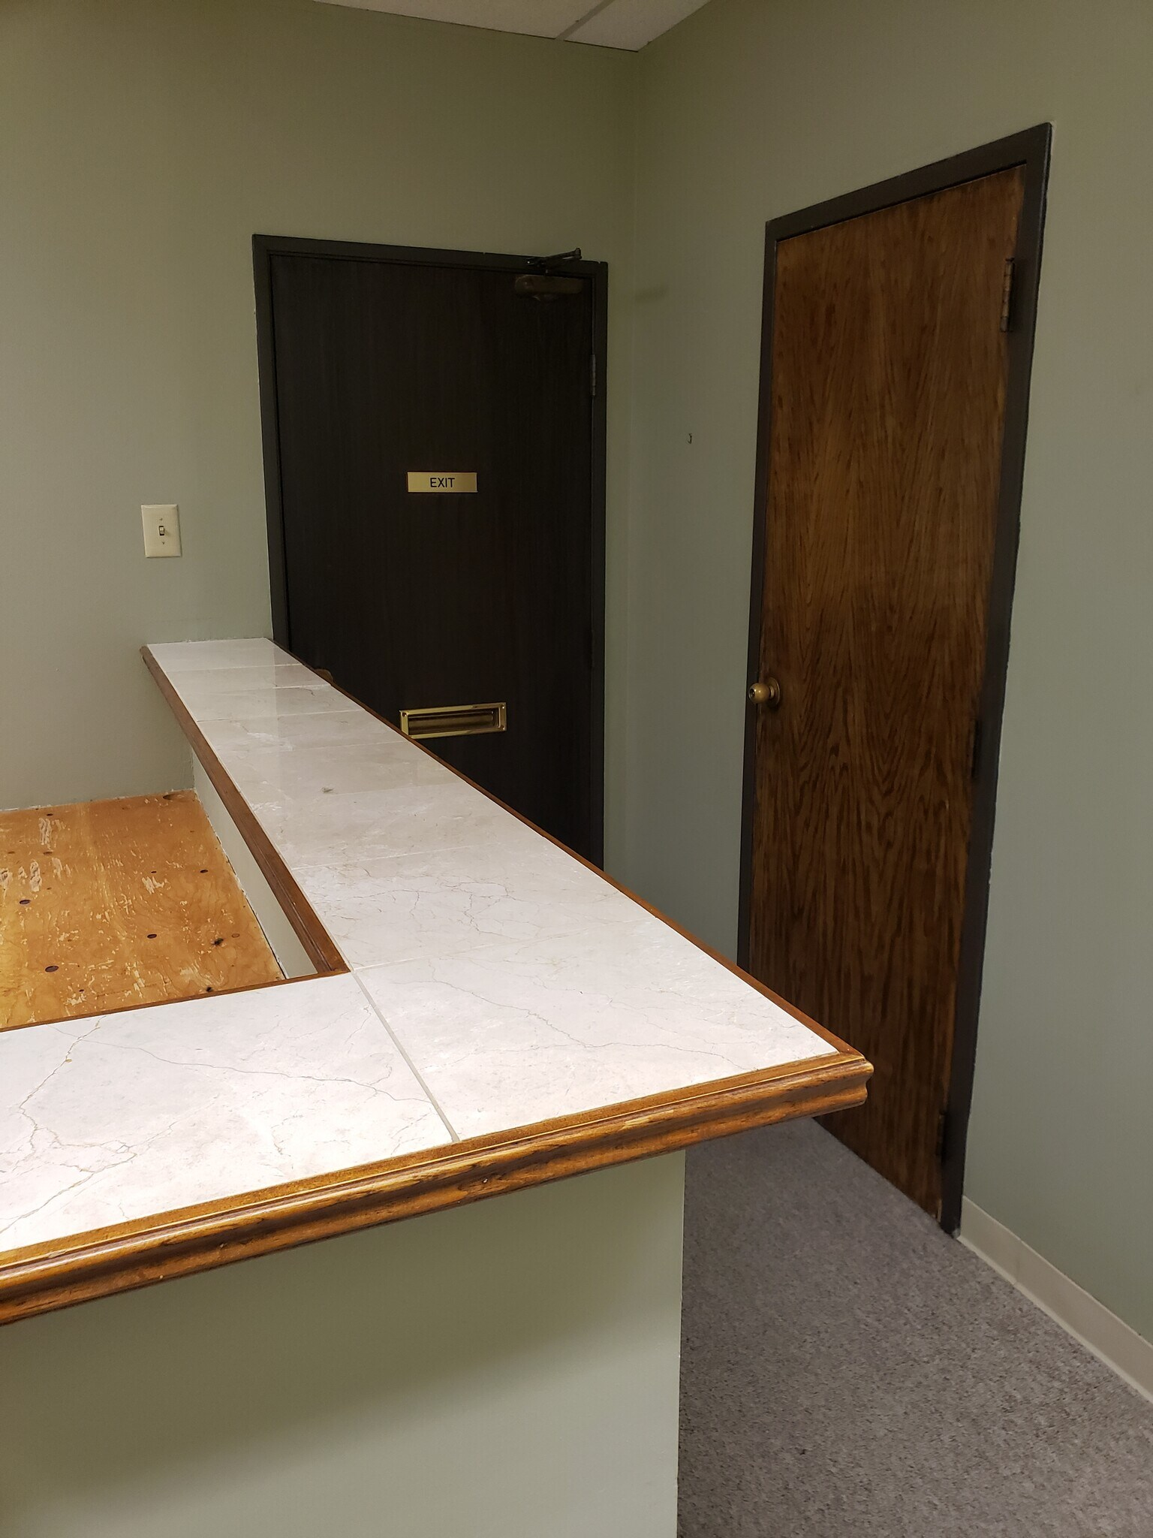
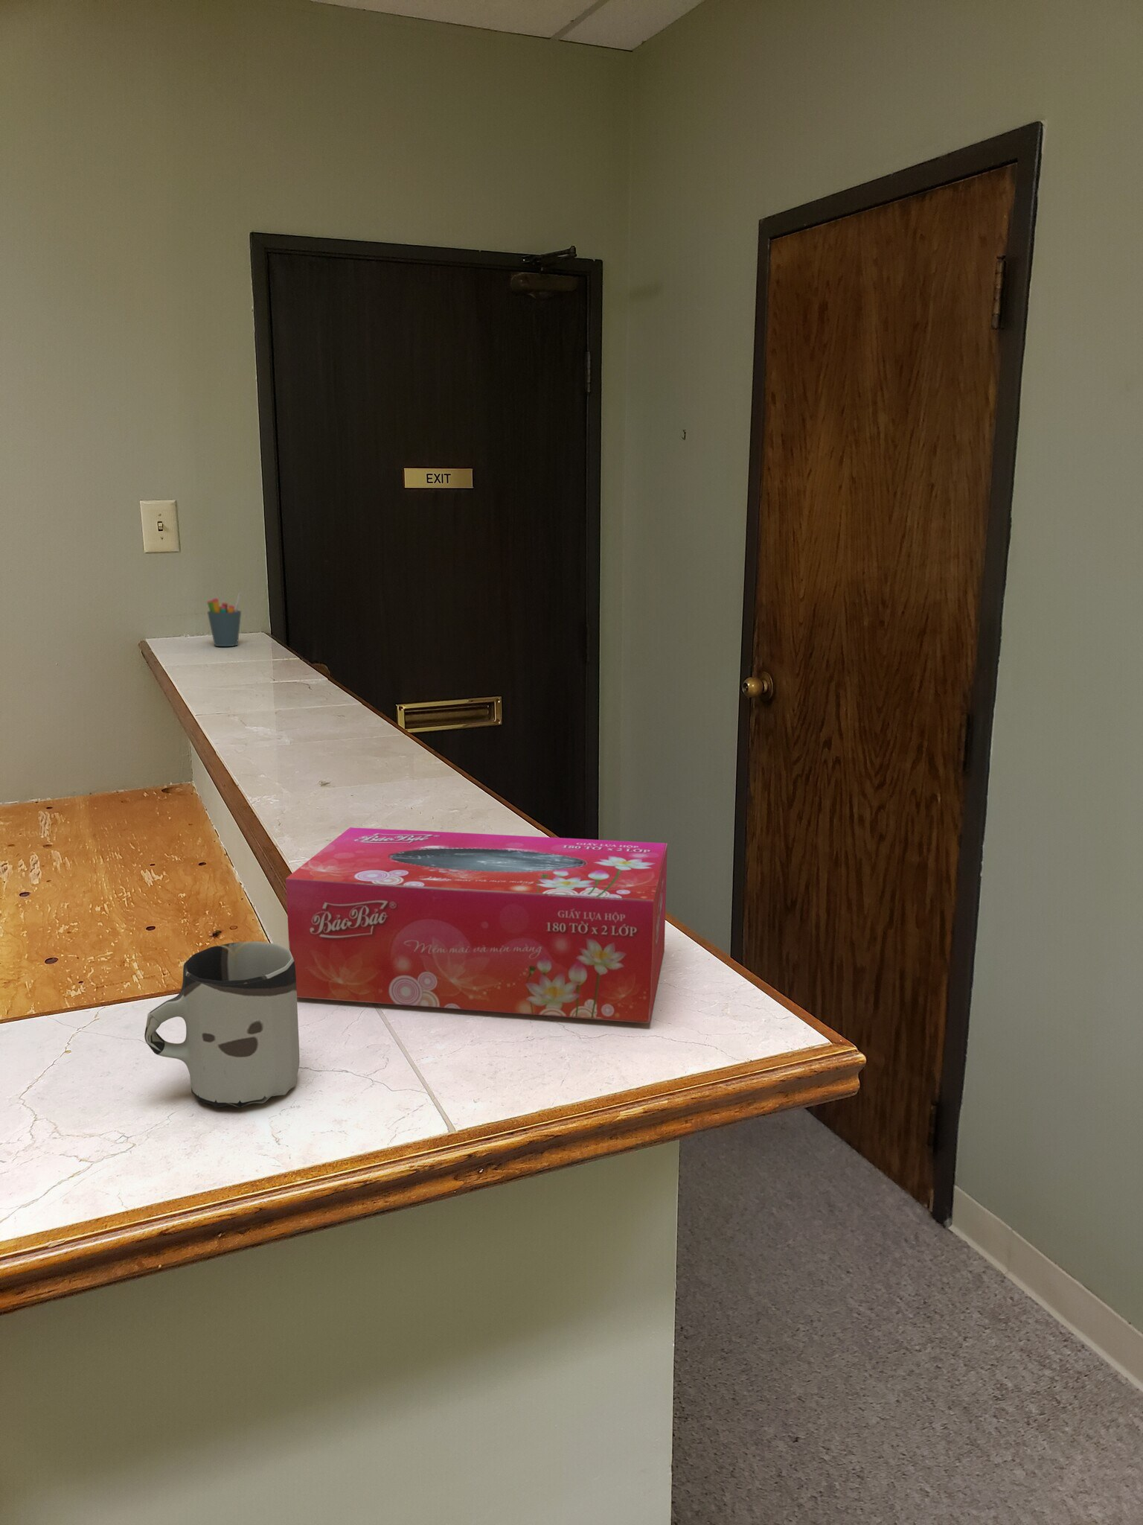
+ cup (222, 1025)
+ pen holder (225, 618)
+ tissue box (486, 916)
